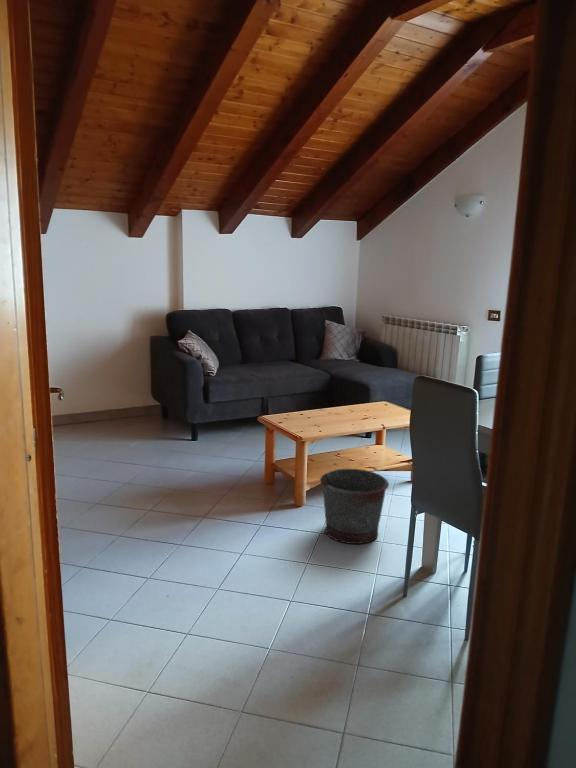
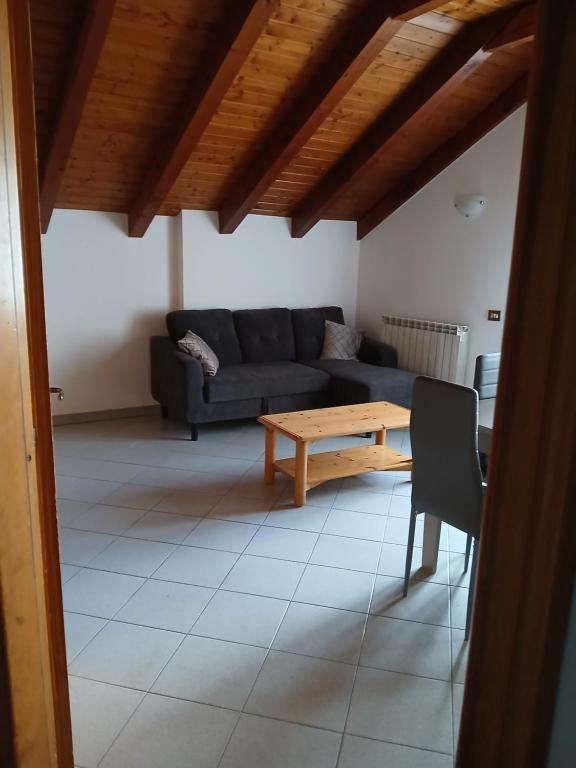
- bucket (352, 505)
